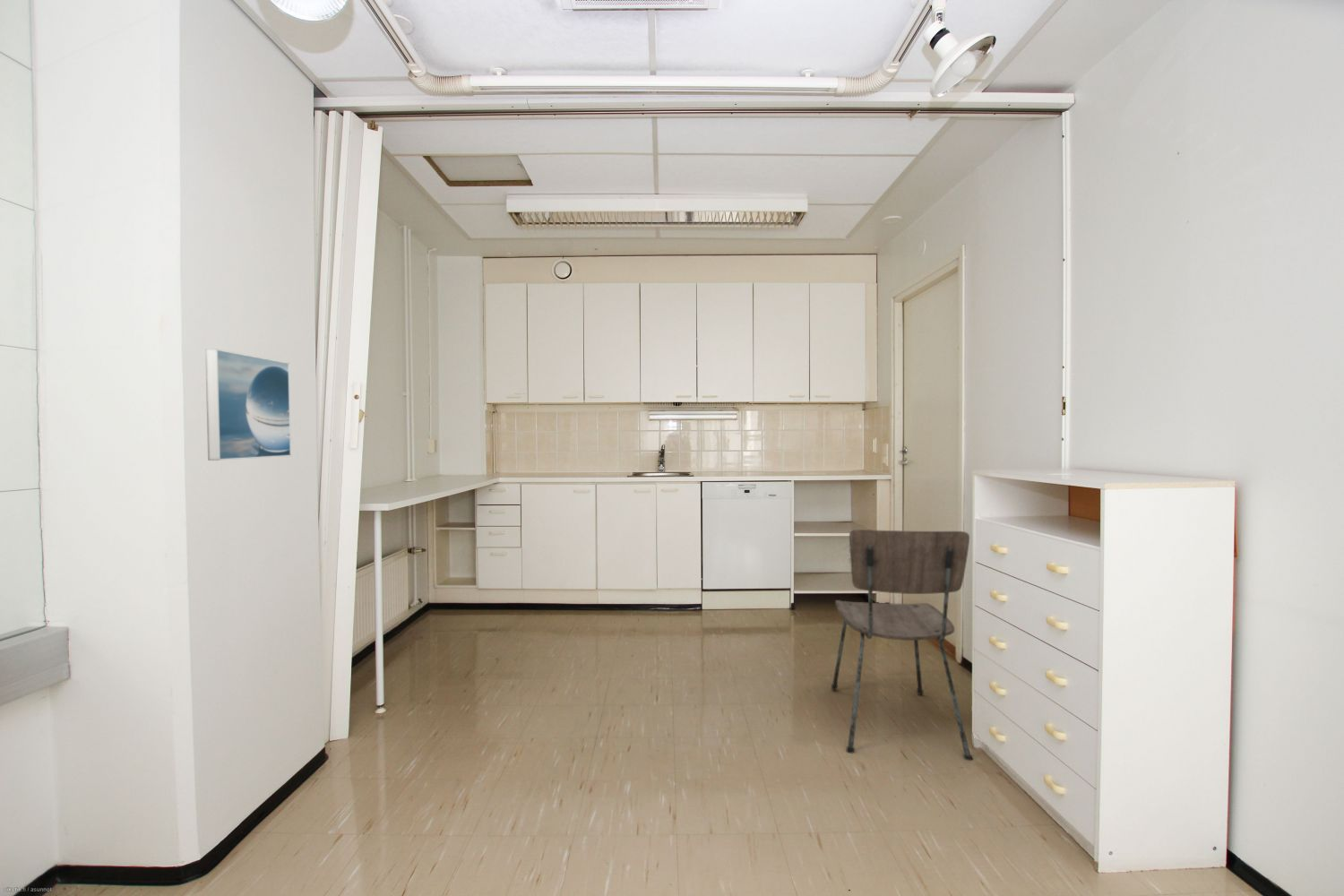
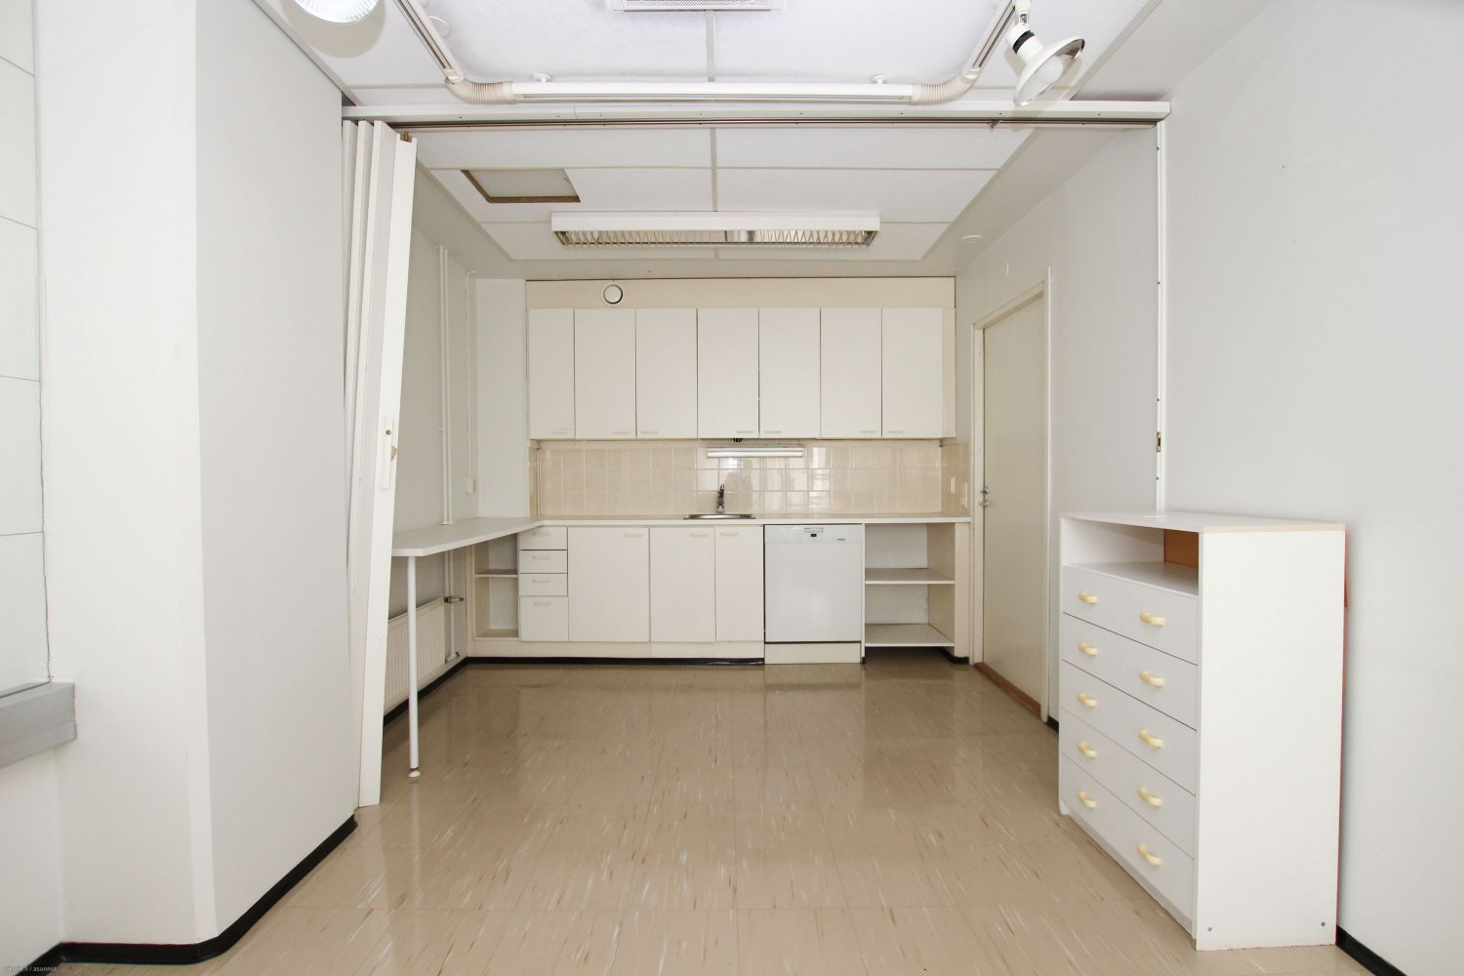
- dining chair (891, 620)
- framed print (252, 407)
